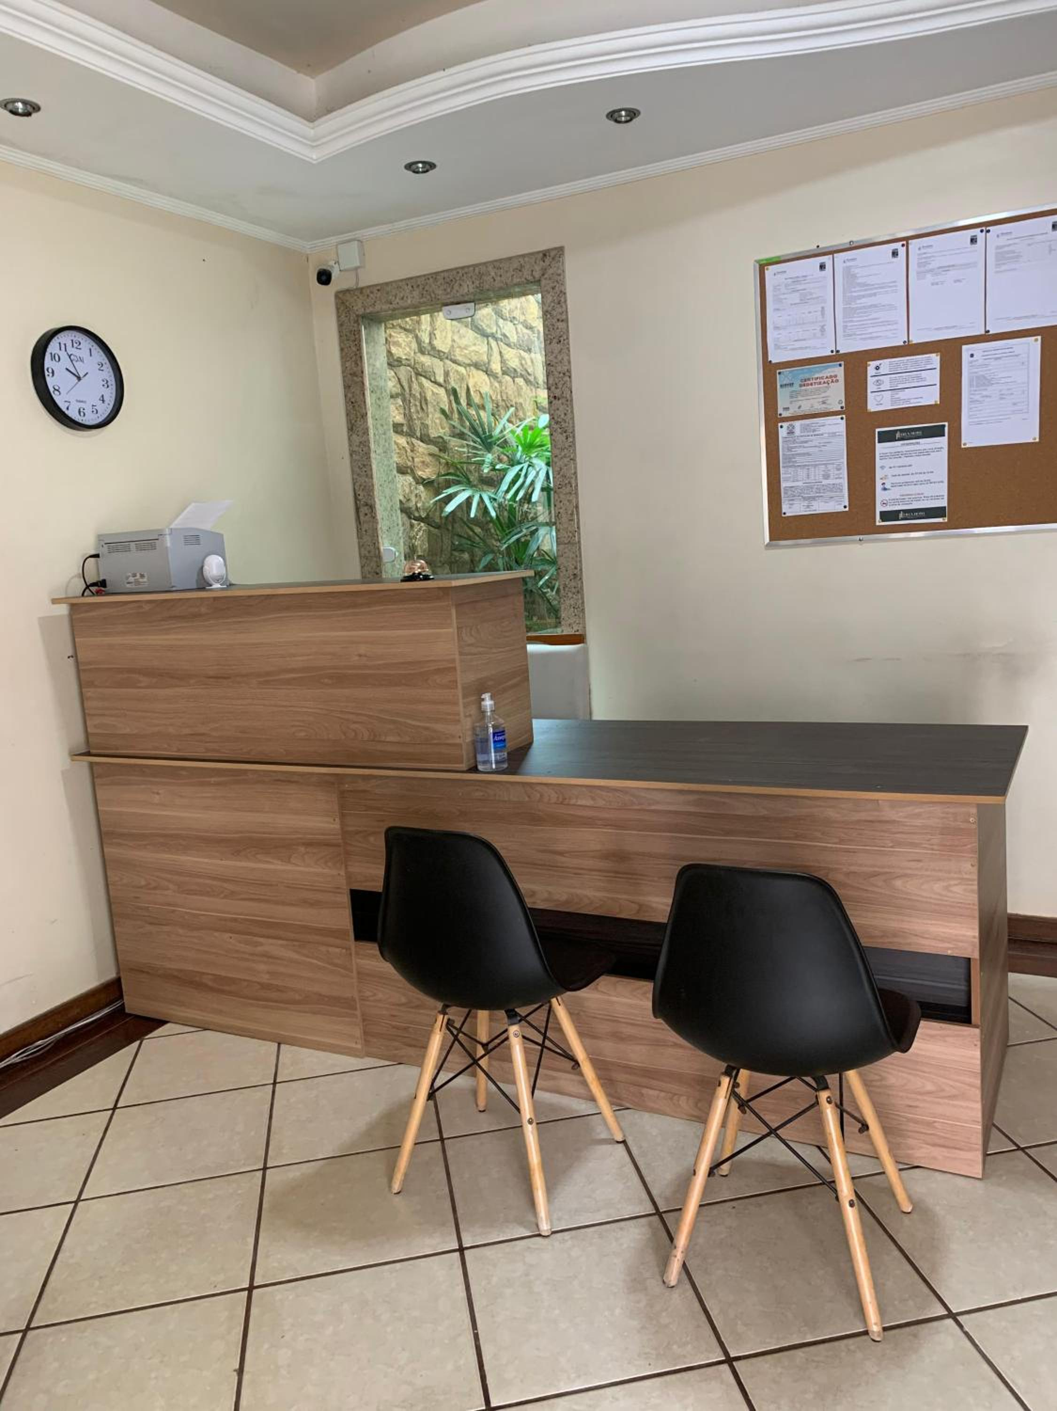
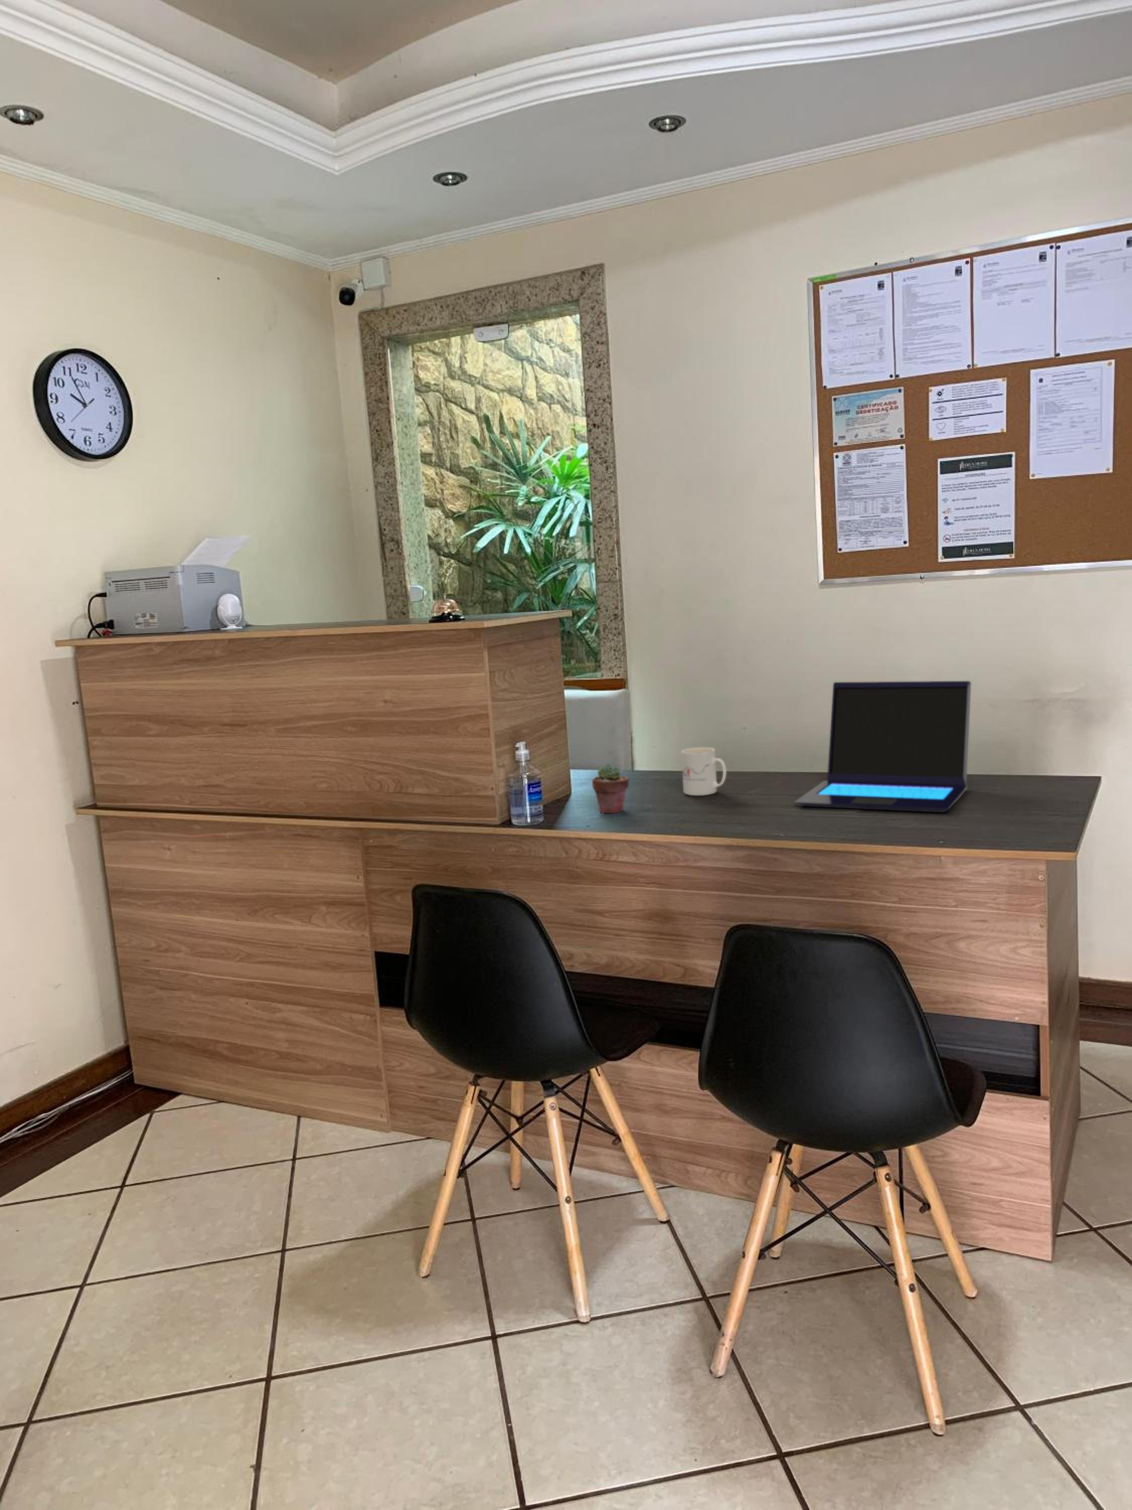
+ mug (705, 772)
+ potted succulent (610, 788)
+ laptop (885, 742)
